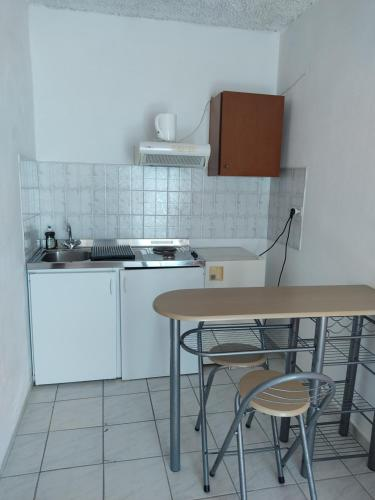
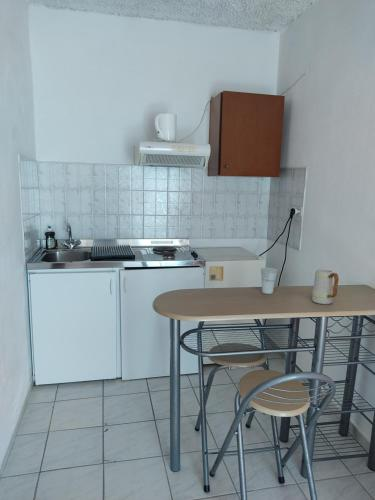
+ cup (268, 280)
+ mug (326, 286)
